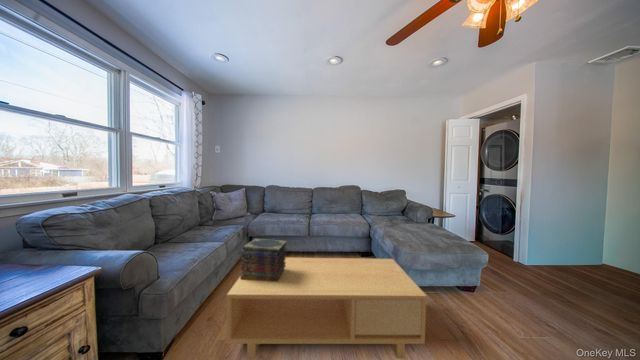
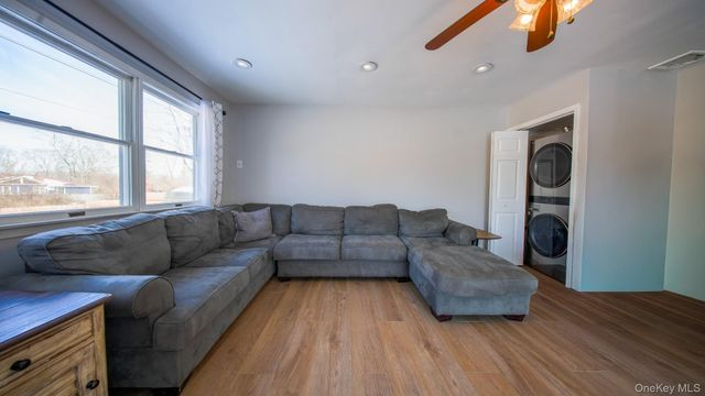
- book stack (265, 258)
- coffee table (325, 299)
